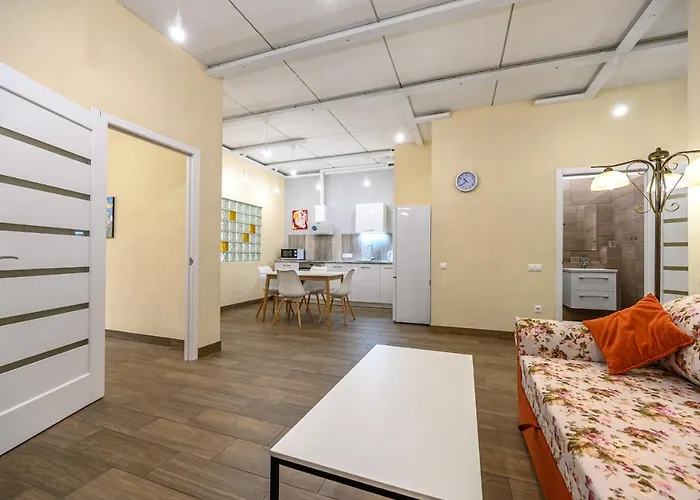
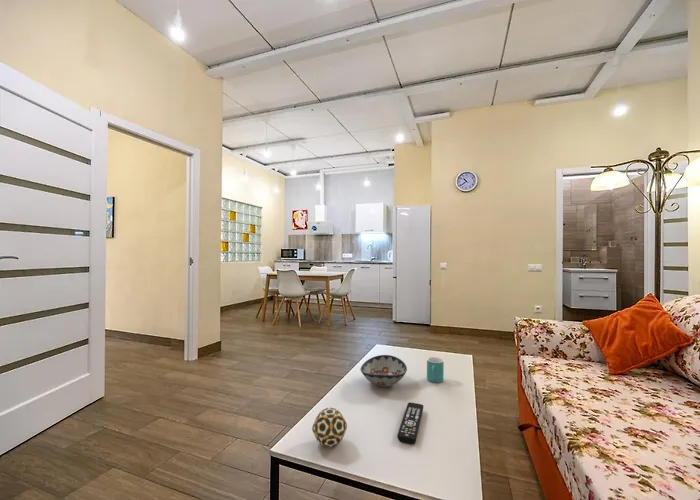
+ decorative ball (329, 427)
+ remote control (411, 421)
+ mug (434, 370)
+ decorative bowl (383, 373)
